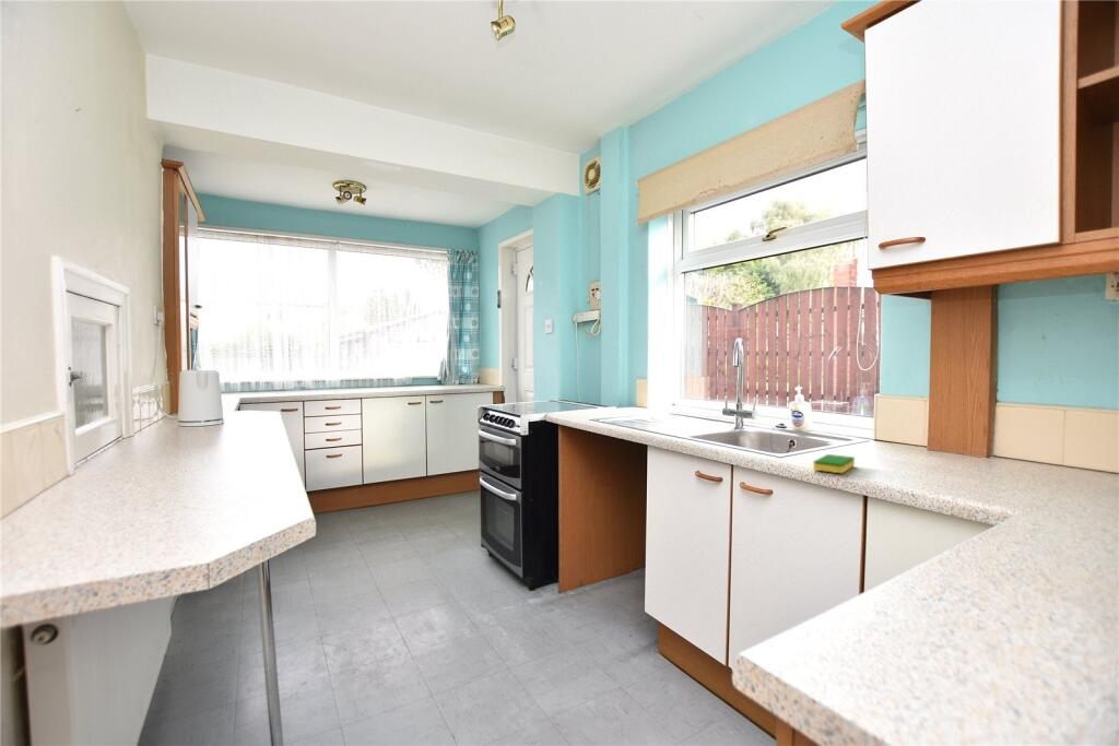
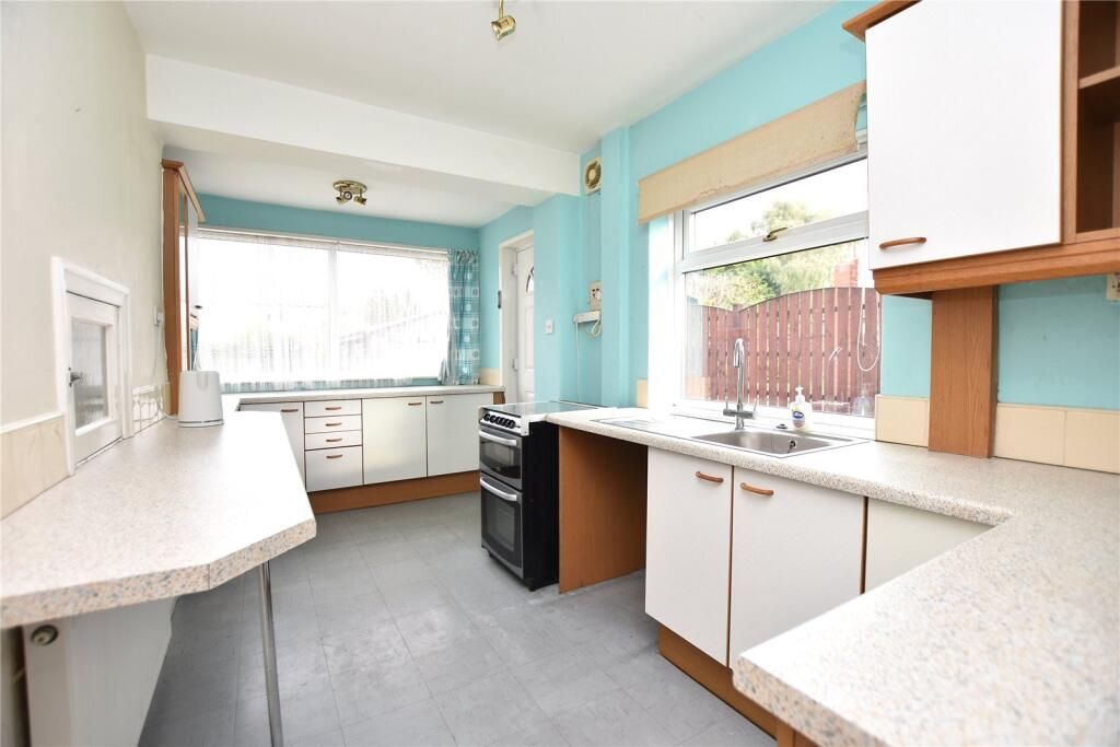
- dish sponge (834, 463)
